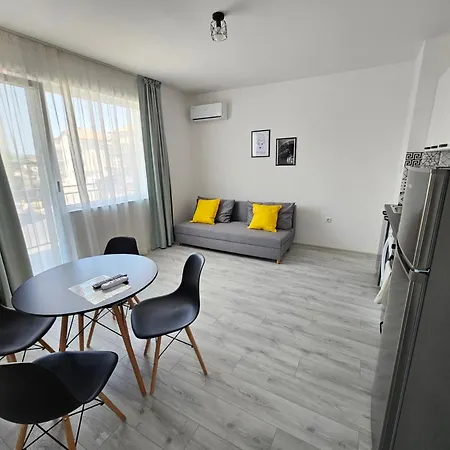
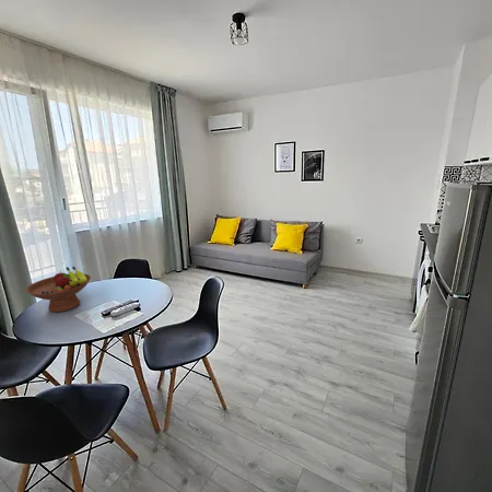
+ fruit bowl (61, 290)
